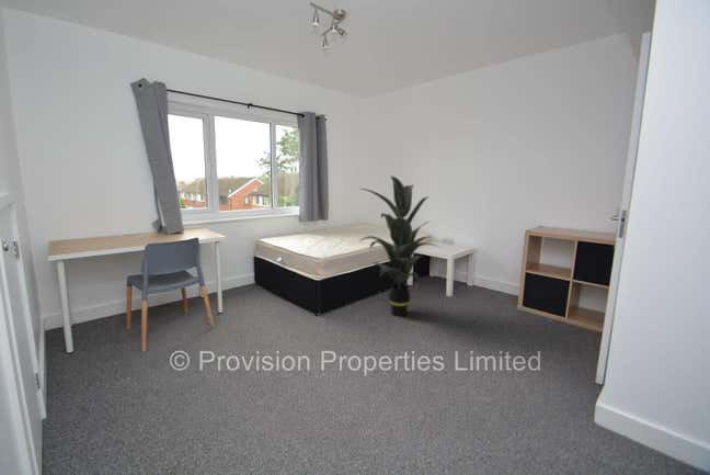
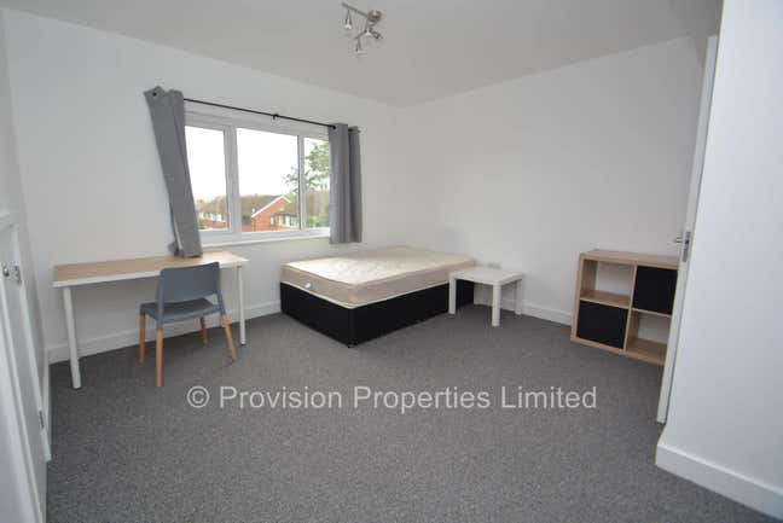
- indoor plant (394, 246)
